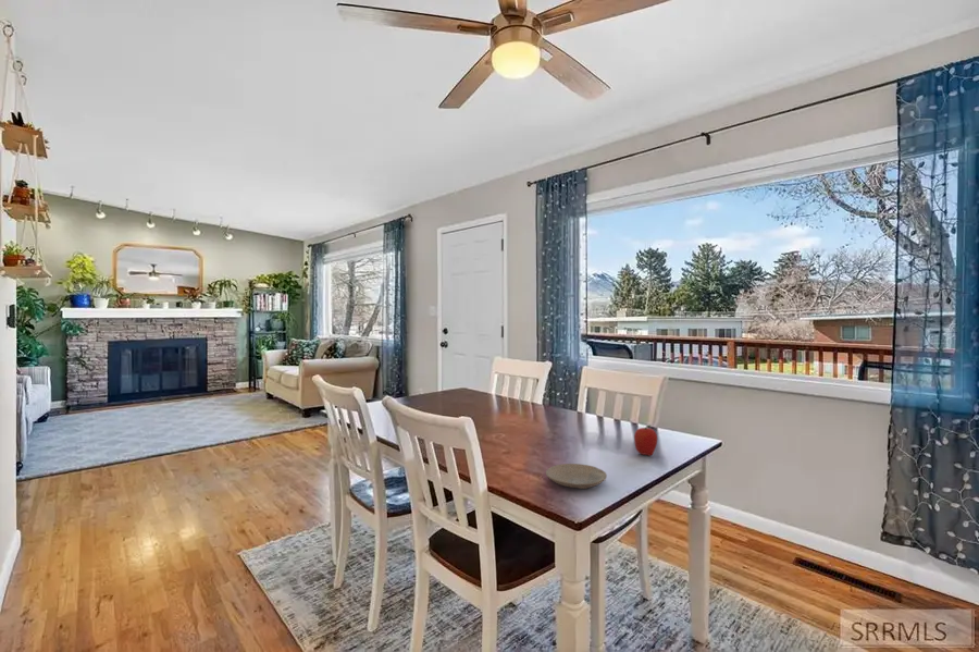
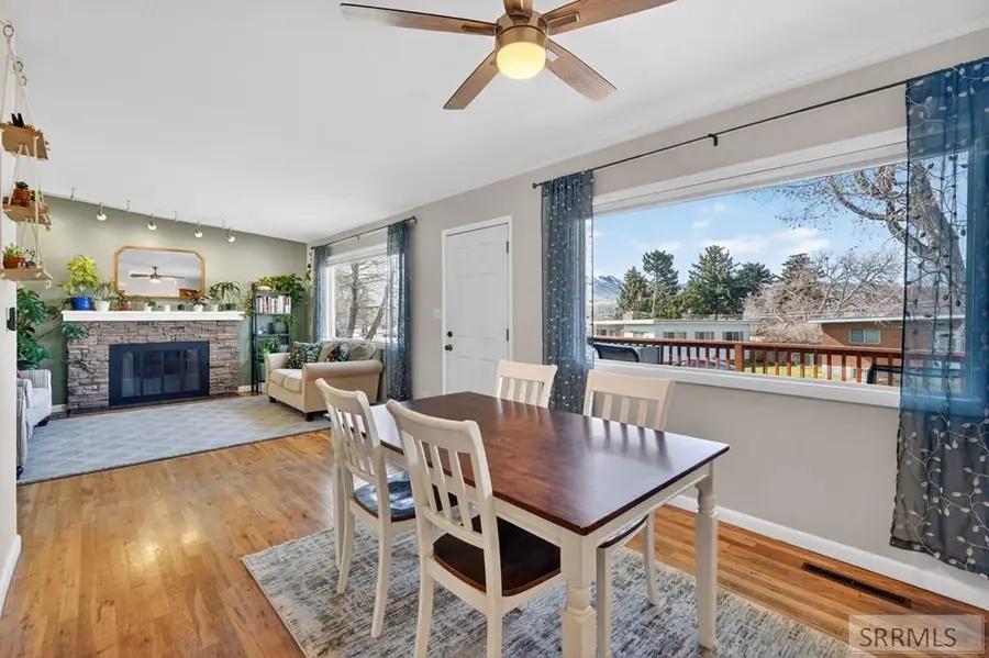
- plate (575, 477)
- fruit (645, 440)
